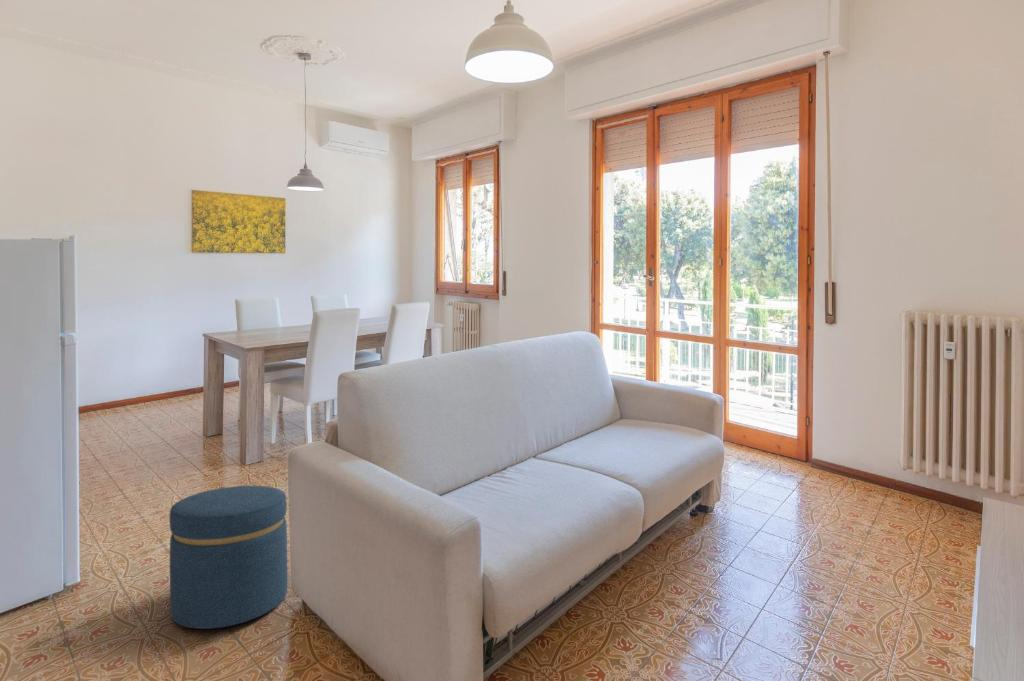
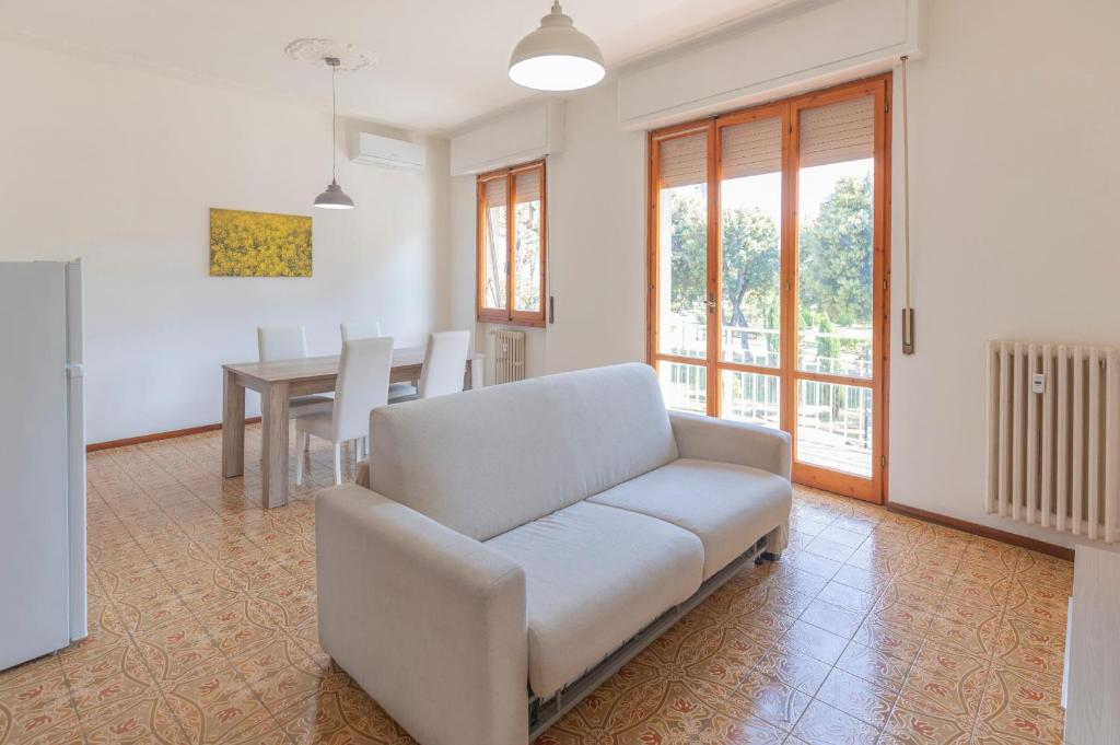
- ottoman (230, 549)
